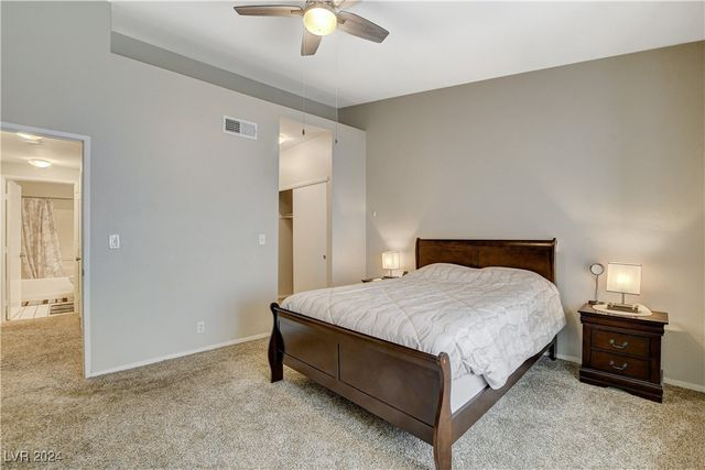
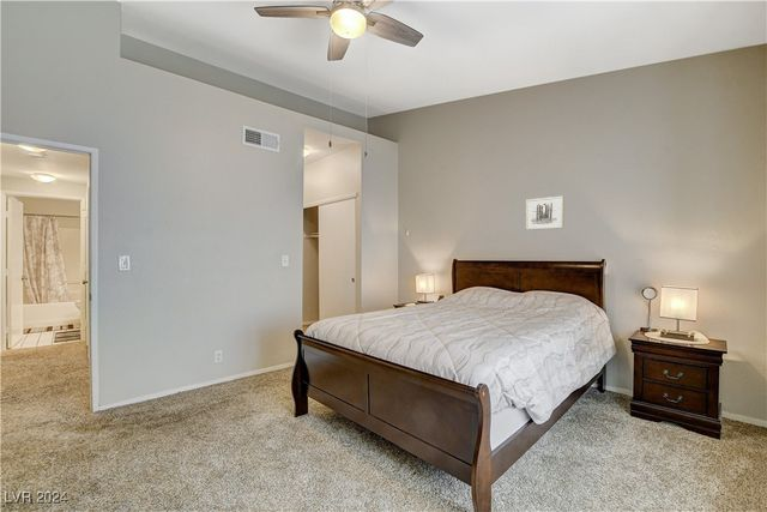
+ wall art (543, 213)
